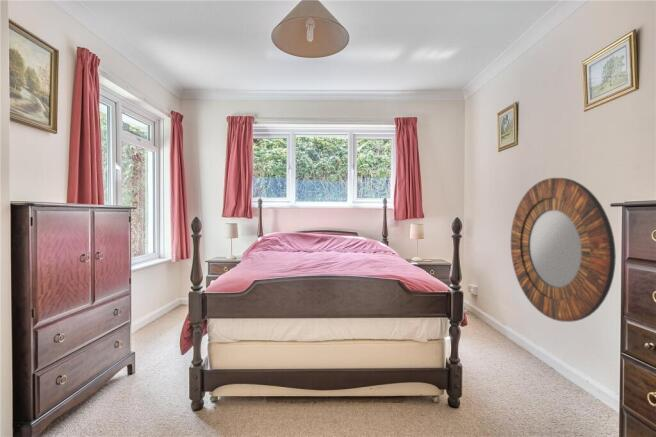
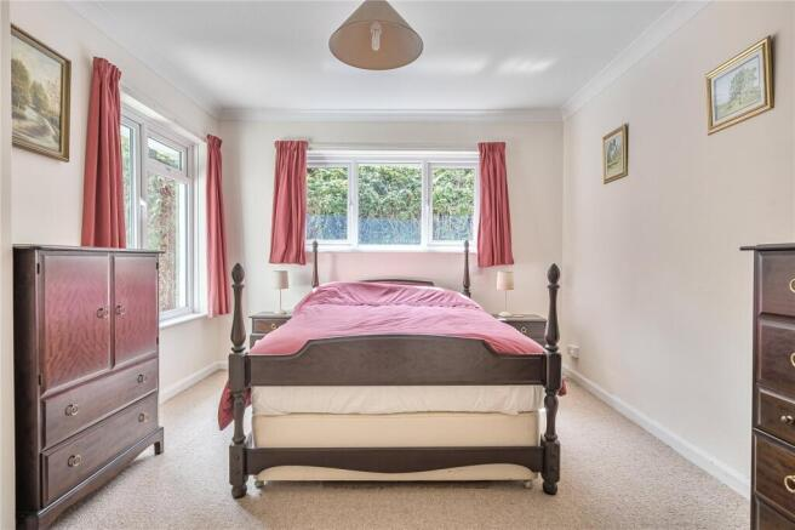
- home mirror (552, 248)
